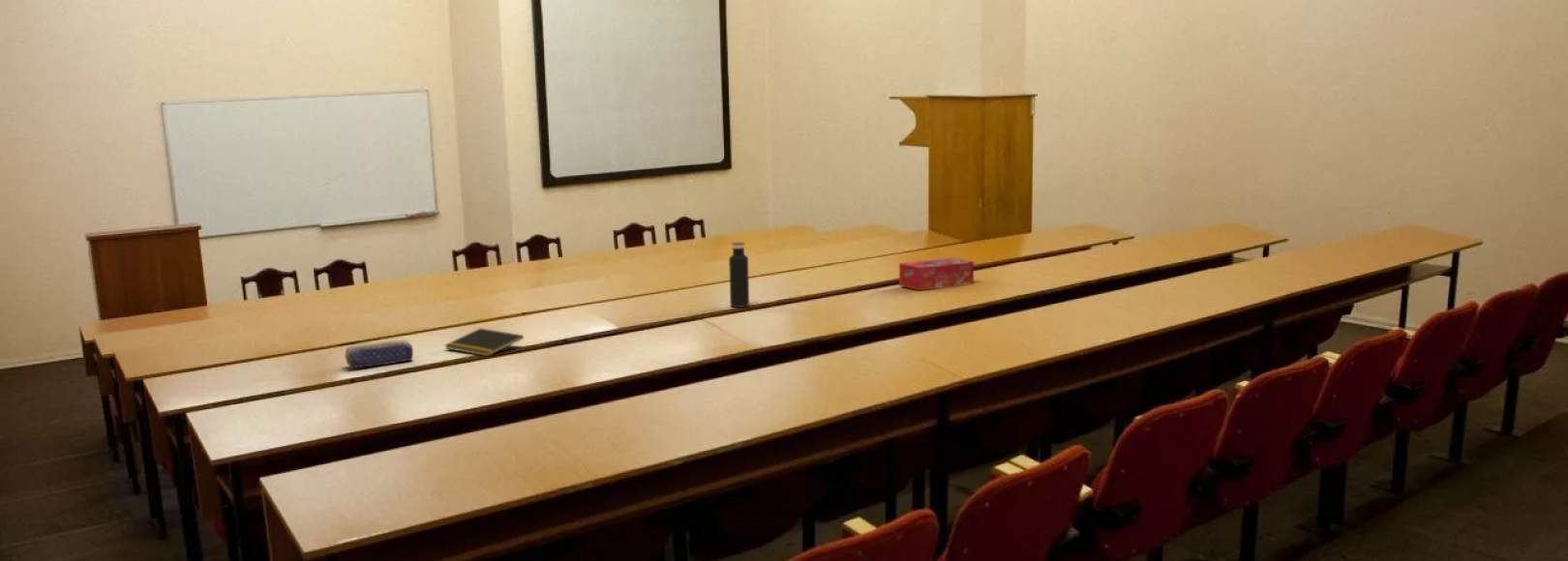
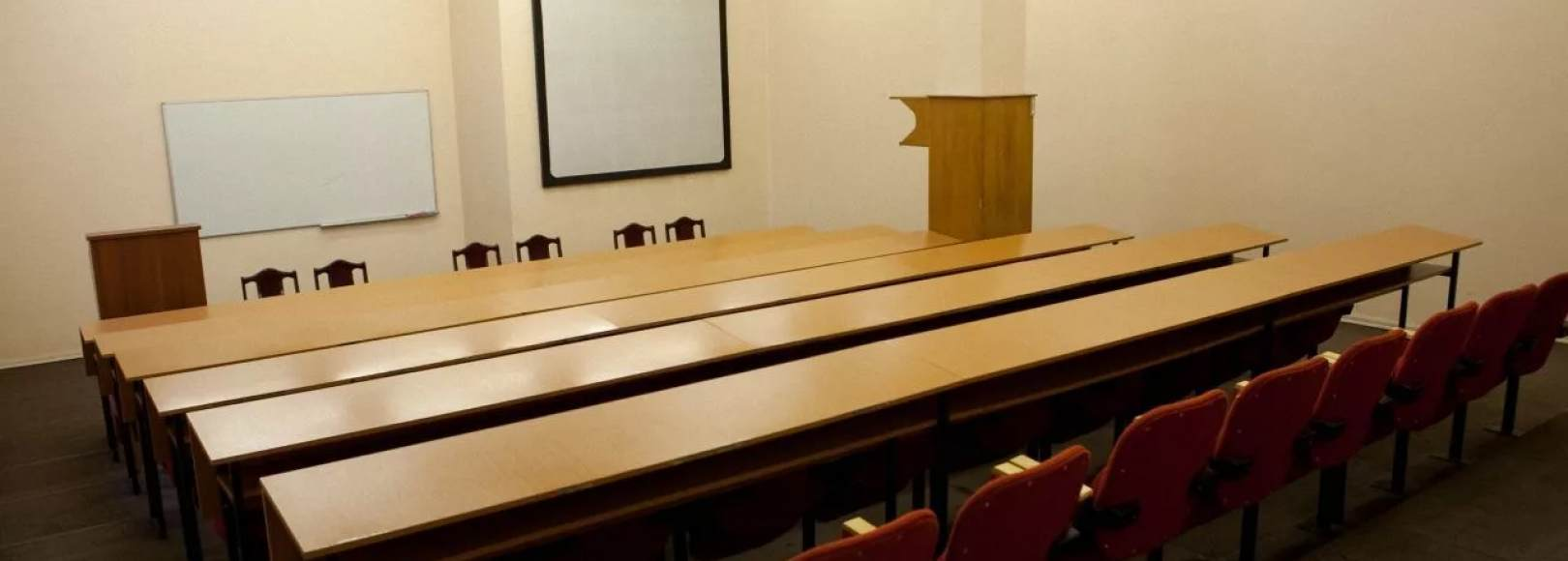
- pencil case (378, 353)
- tissue box (936, 274)
- water bottle (739, 274)
- notepad (484, 341)
